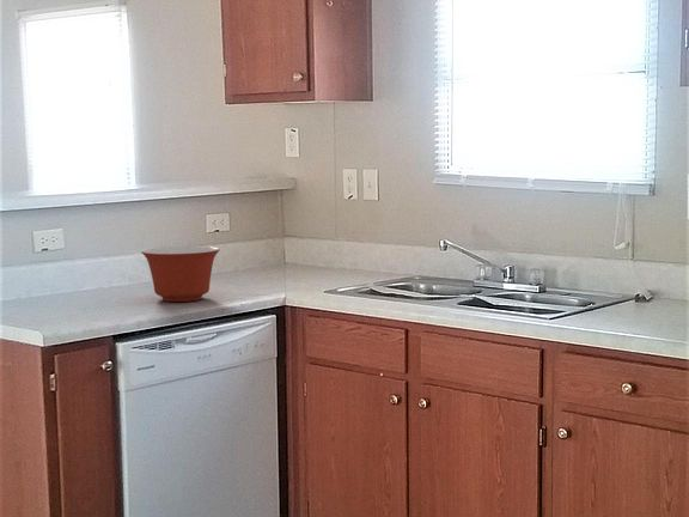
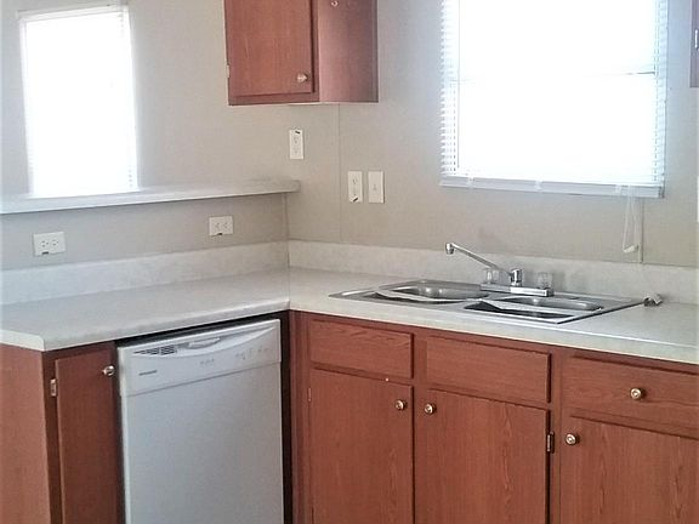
- mixing bowl (181, 274)
